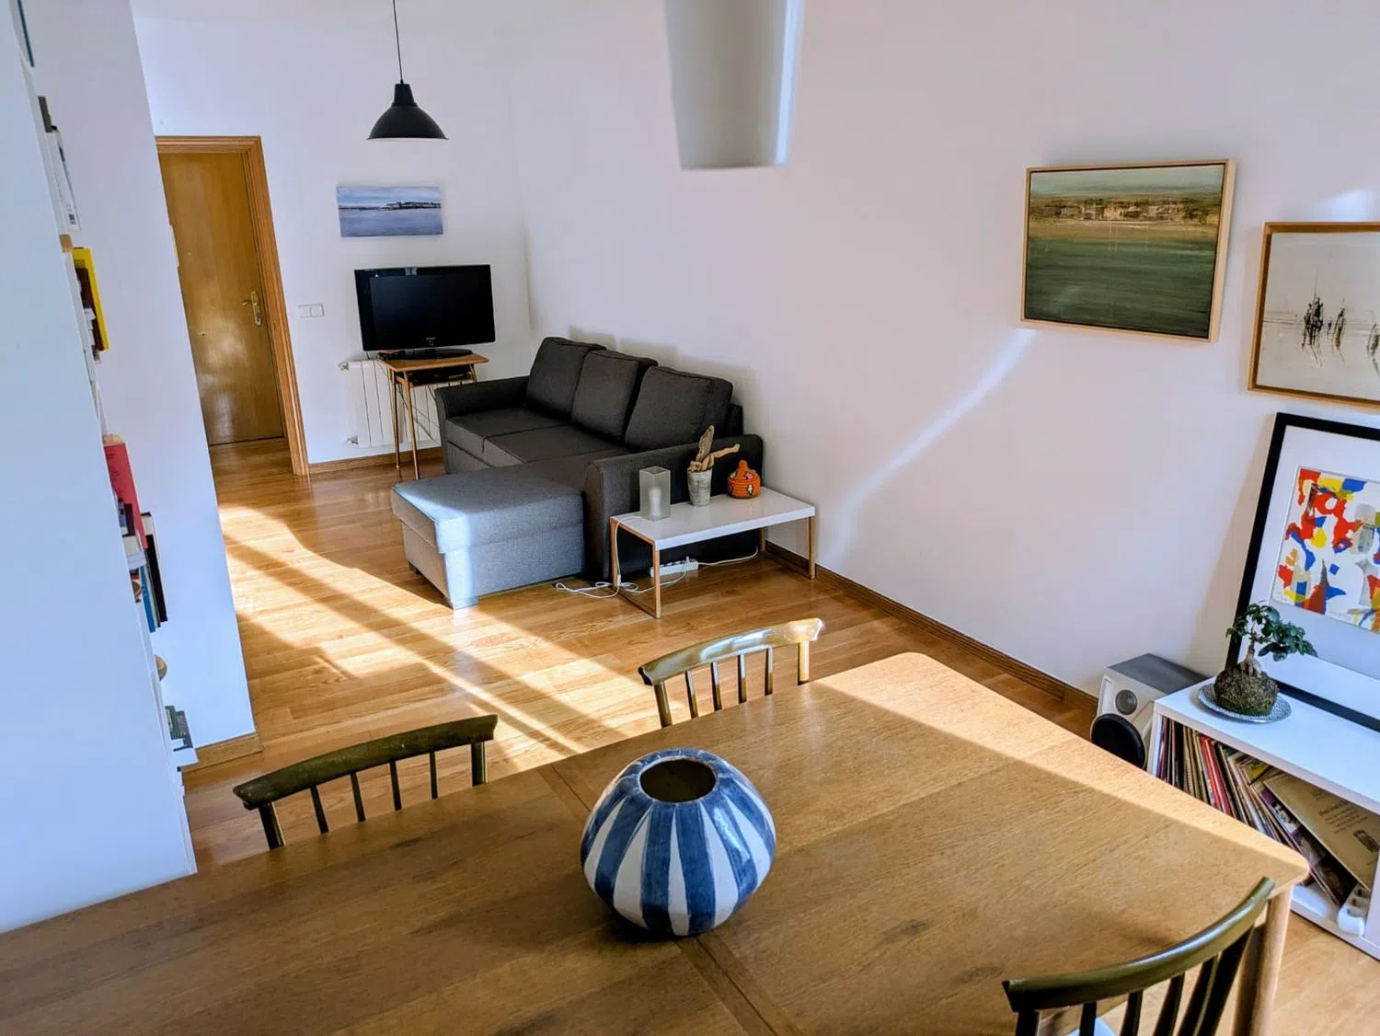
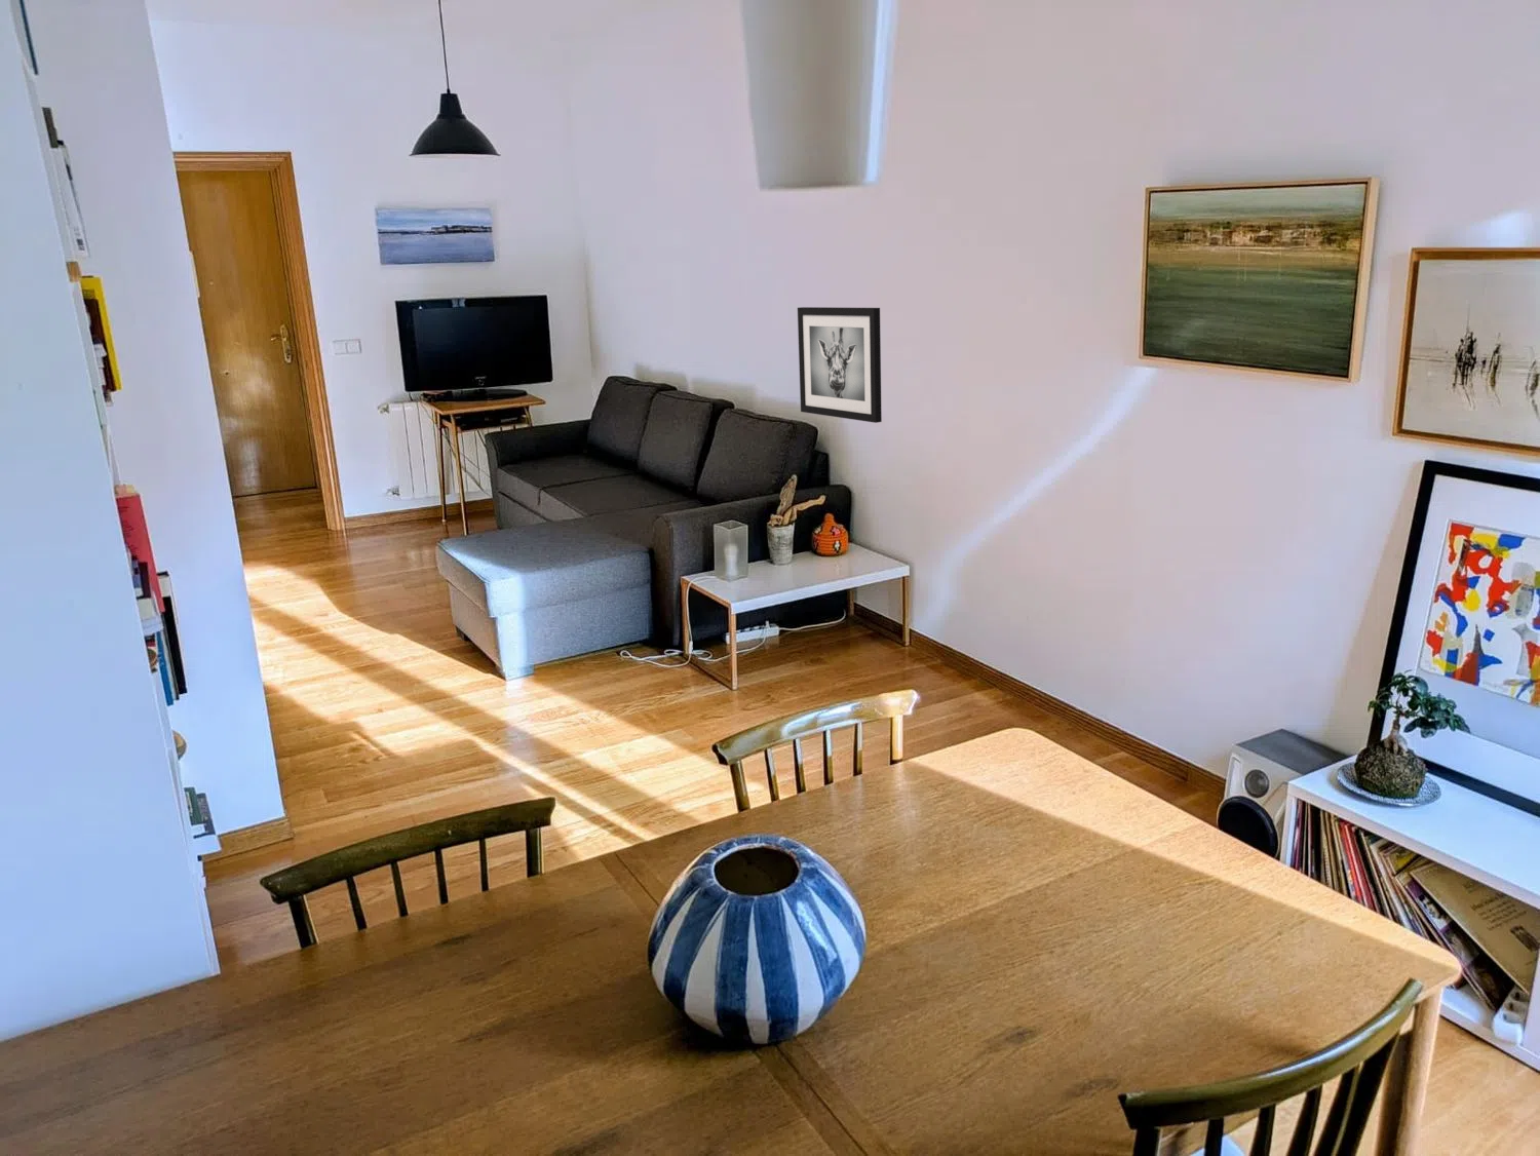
+ wall art (838, 362)
